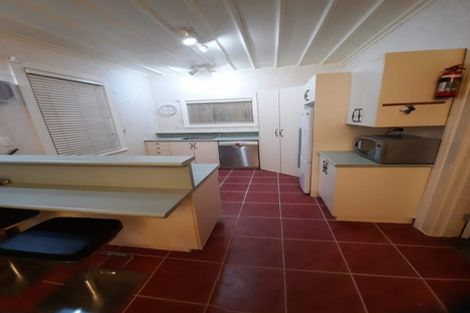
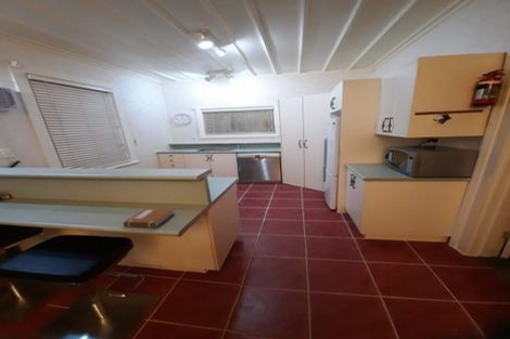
+ notebook (149, 217)
